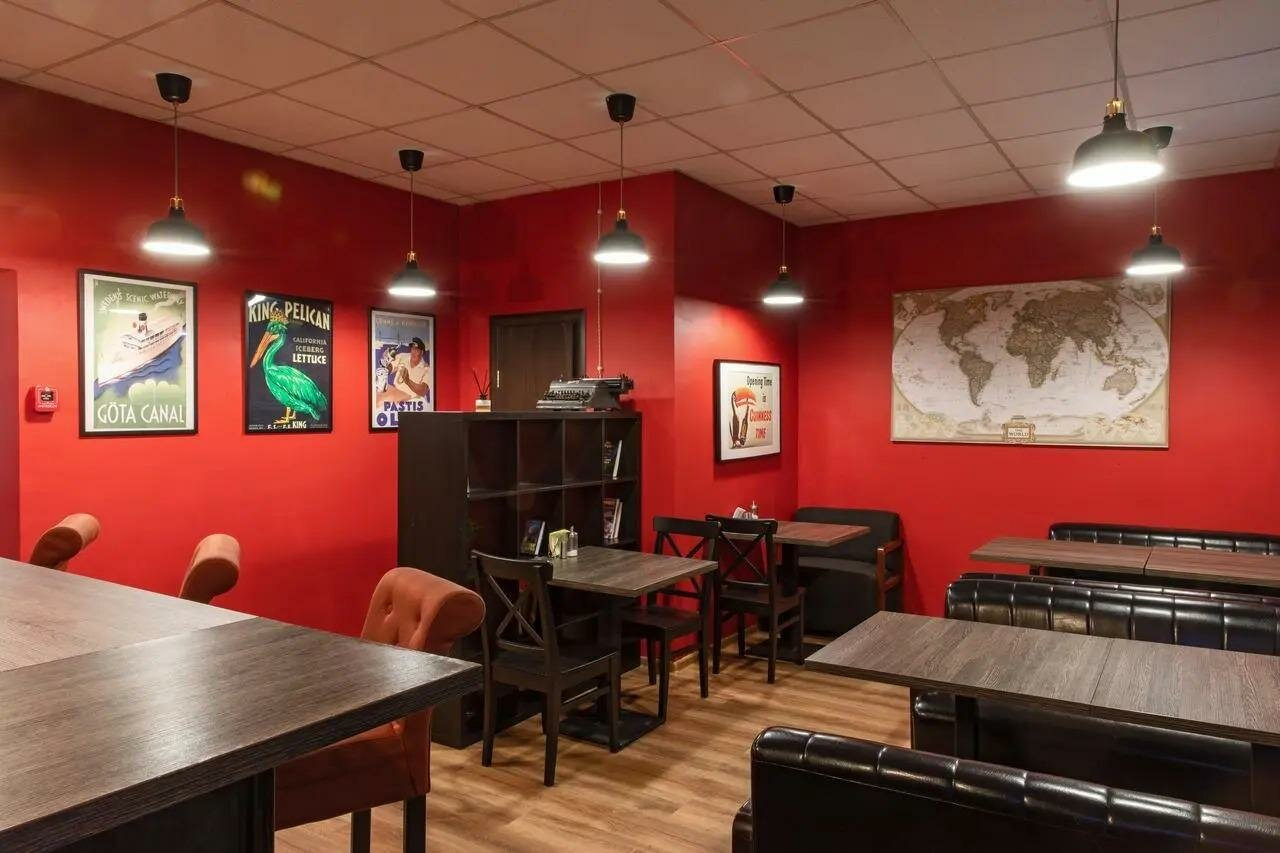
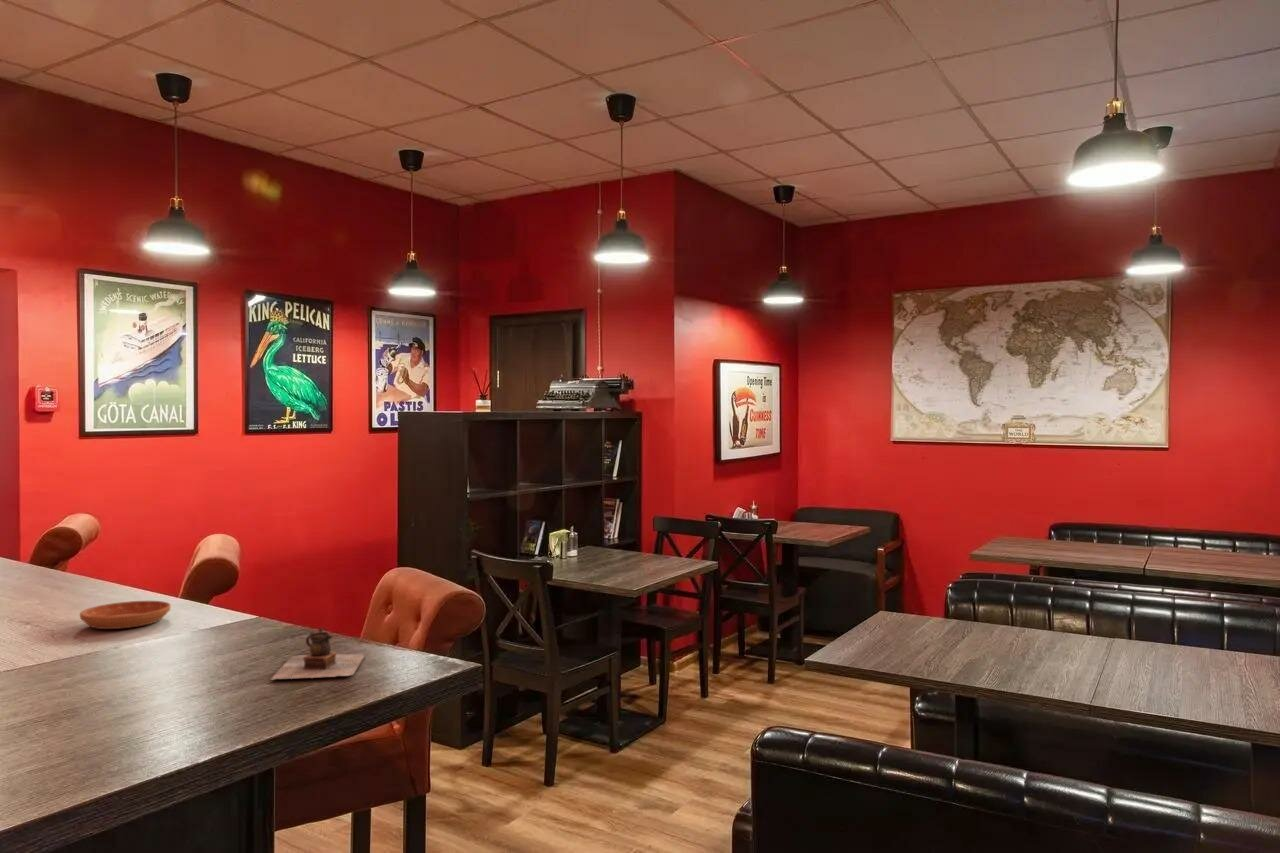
+ teapot (320, 647)
+ saucer (126, 615)
